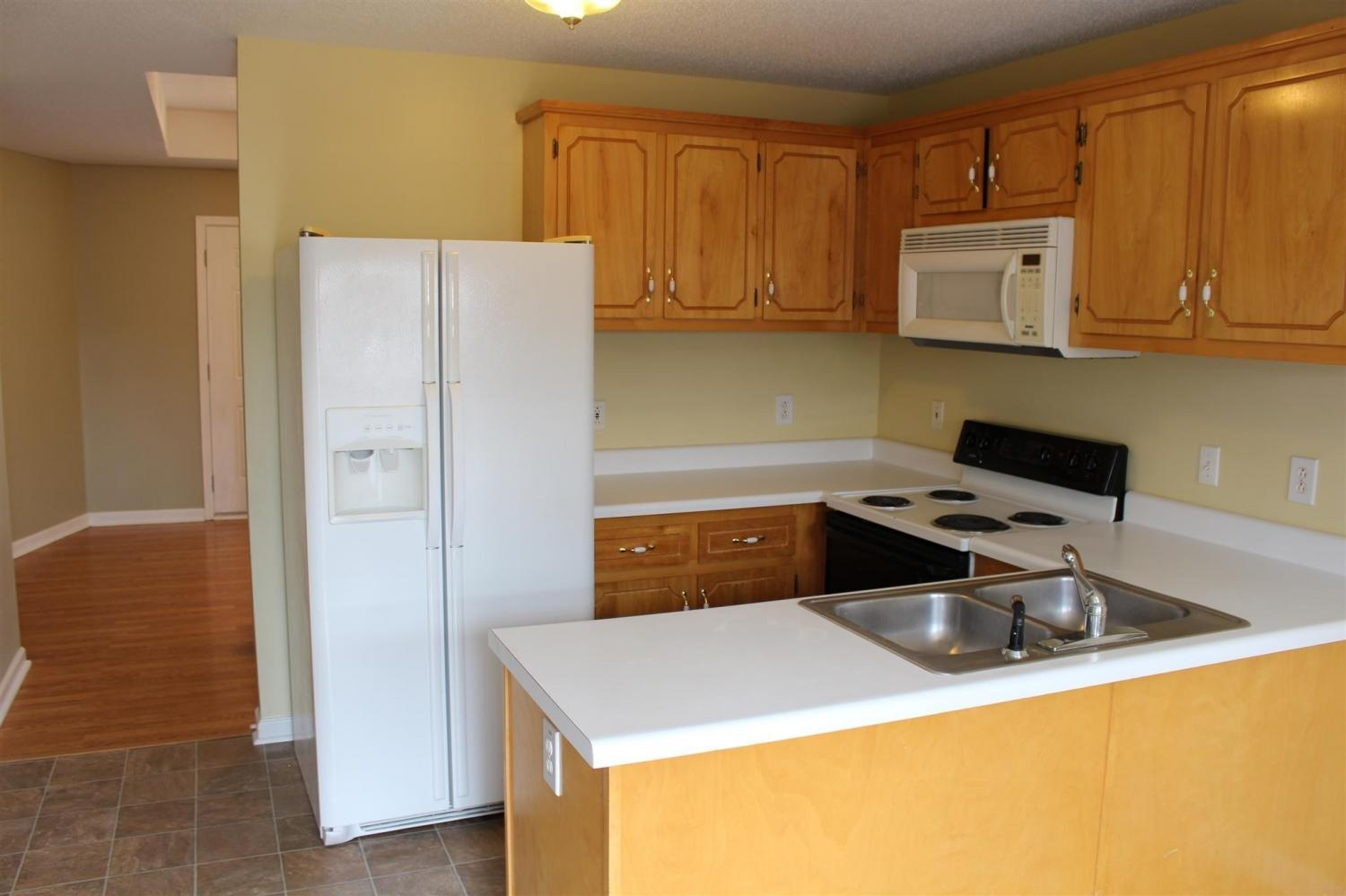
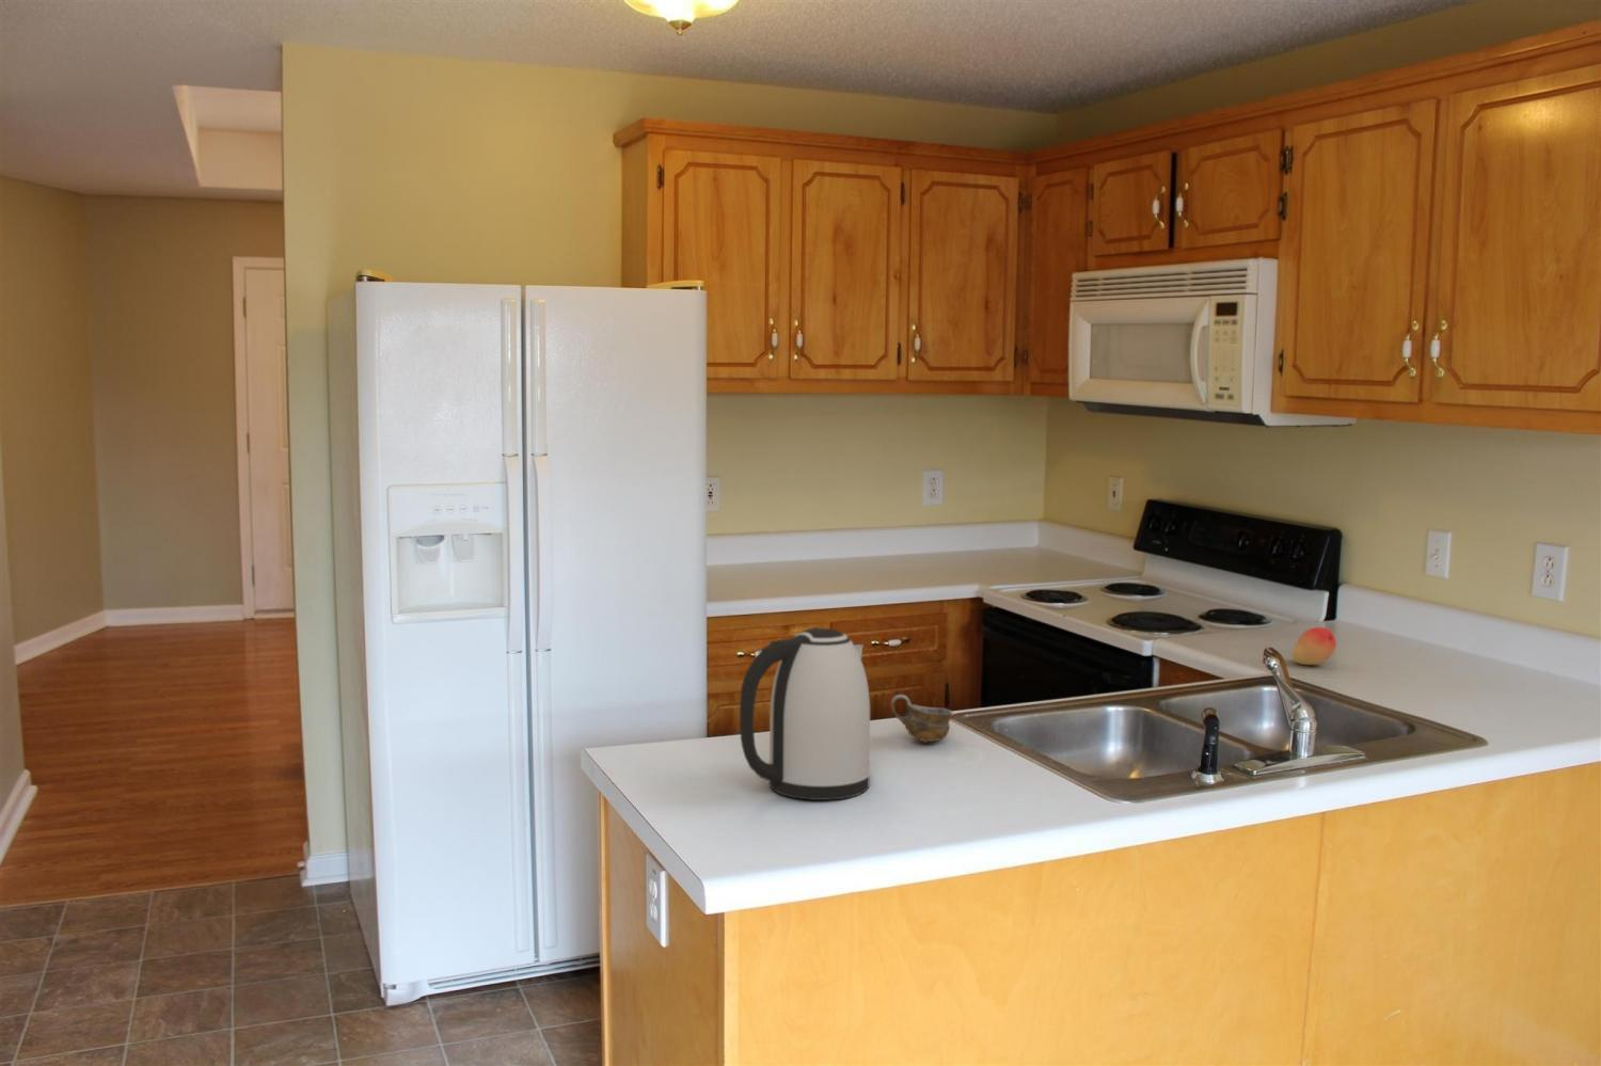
+ kettle (804, 709)
+ fruit (1314, 646)
+ cup (923, 717)
